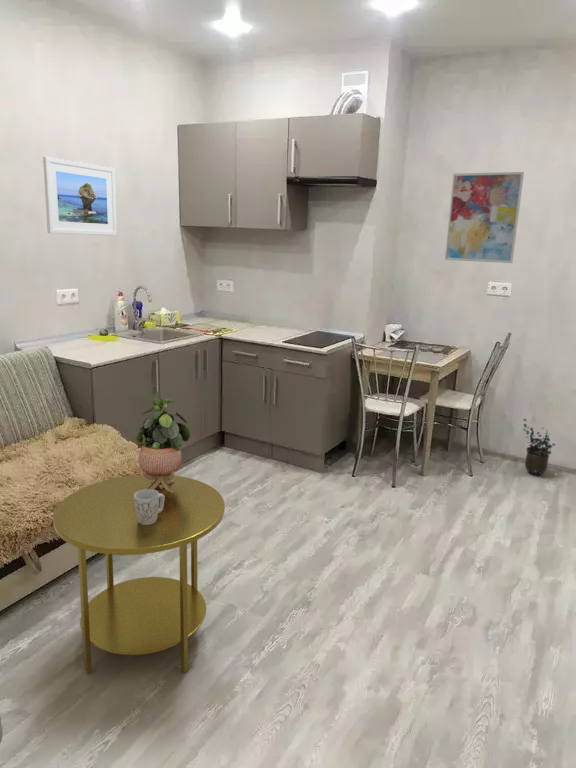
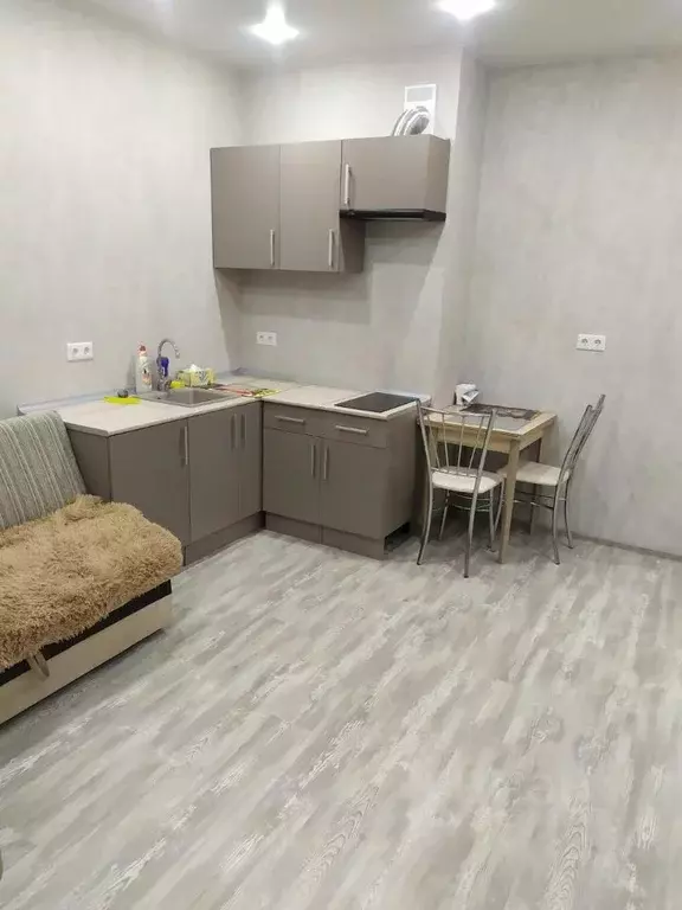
- side table (144, 577)
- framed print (82, 199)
- potted plant (163, 442)
- potted plant (537, 447)
- mug (150, 505)
- wall art (482, 218)
